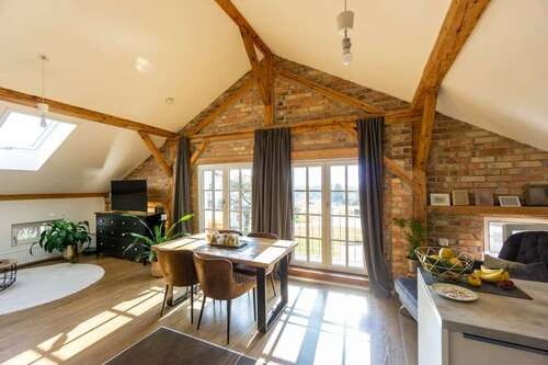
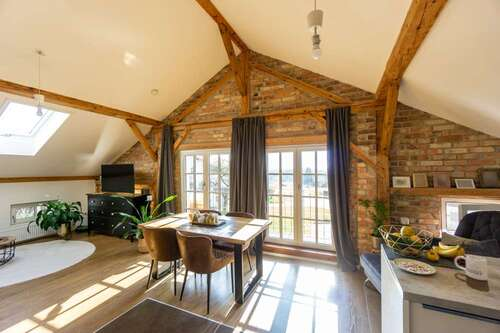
+ mug (470, 265)
